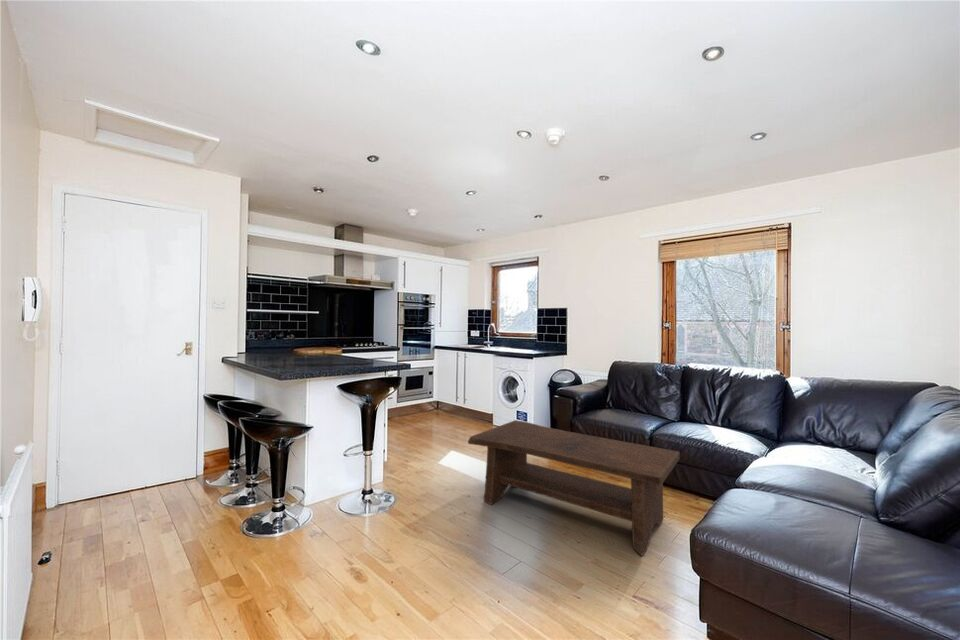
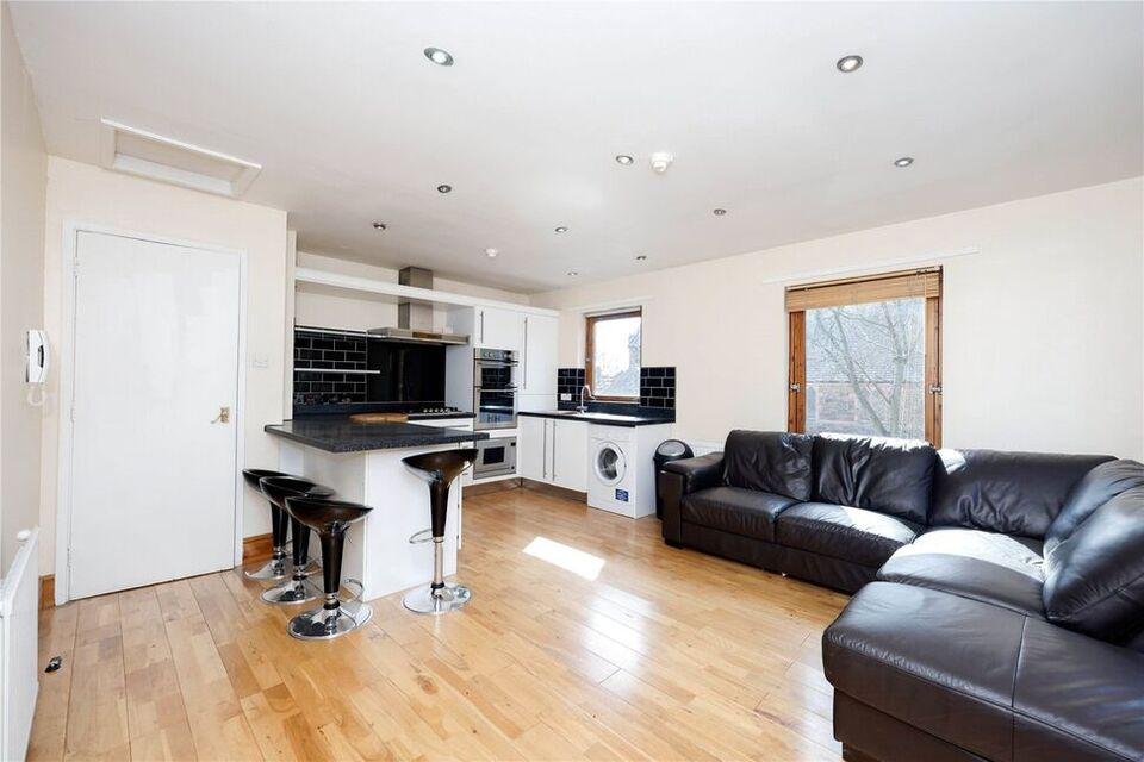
- coffee table (569, 476)
